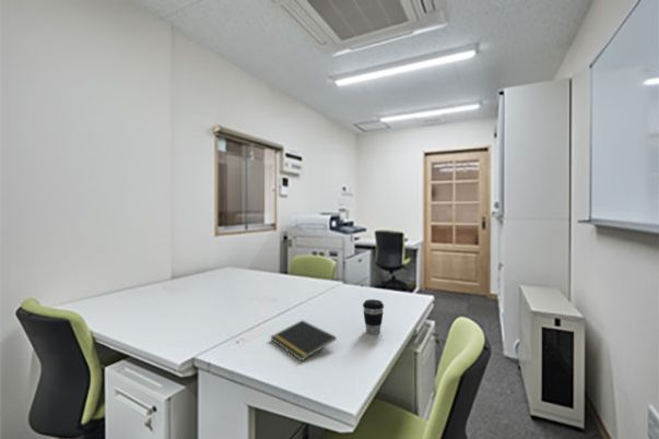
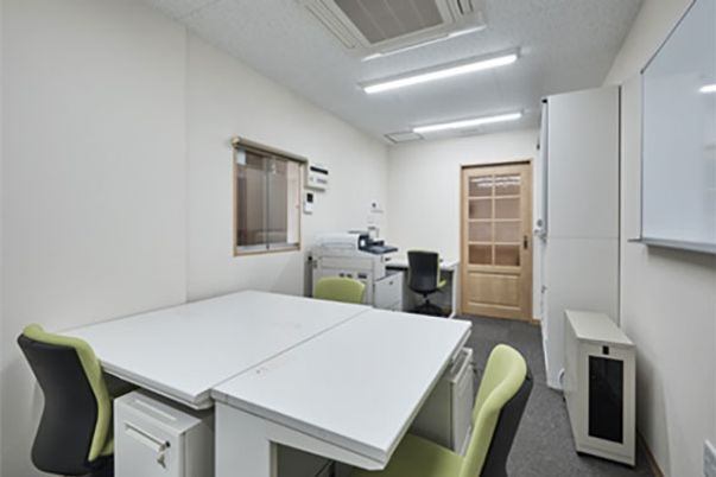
- coffee cup (373, 316)
- notepad (302, 337)
